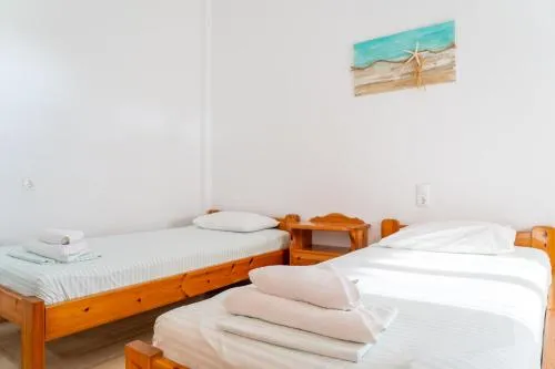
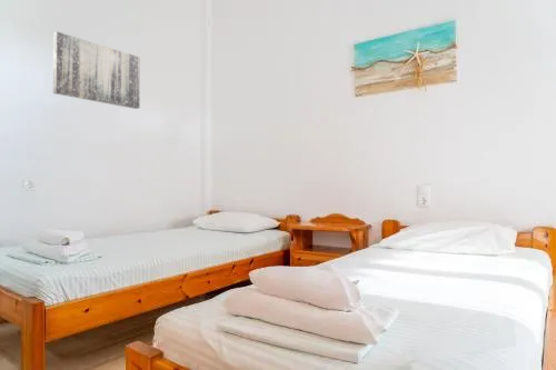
+ wall art (100, 73)
